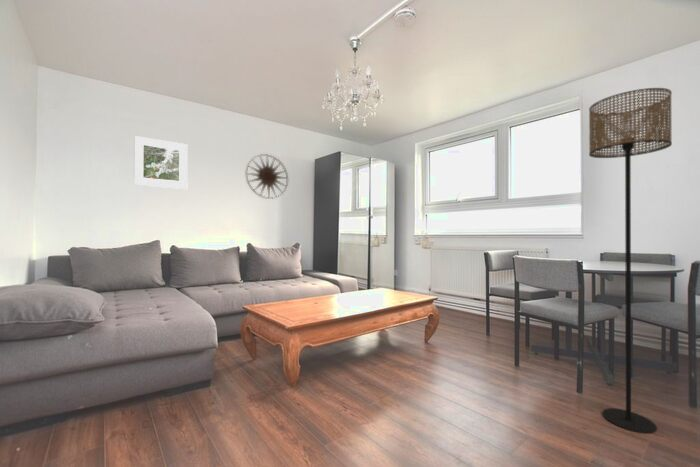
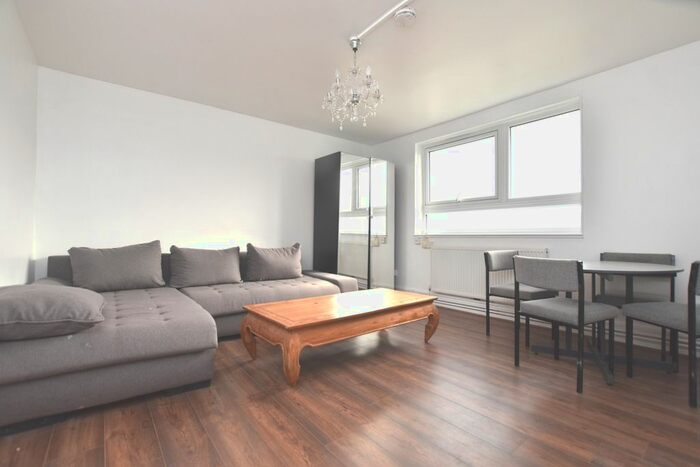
- floor lamp (628, 260)
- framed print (162, 163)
- wall art (267, 176)
